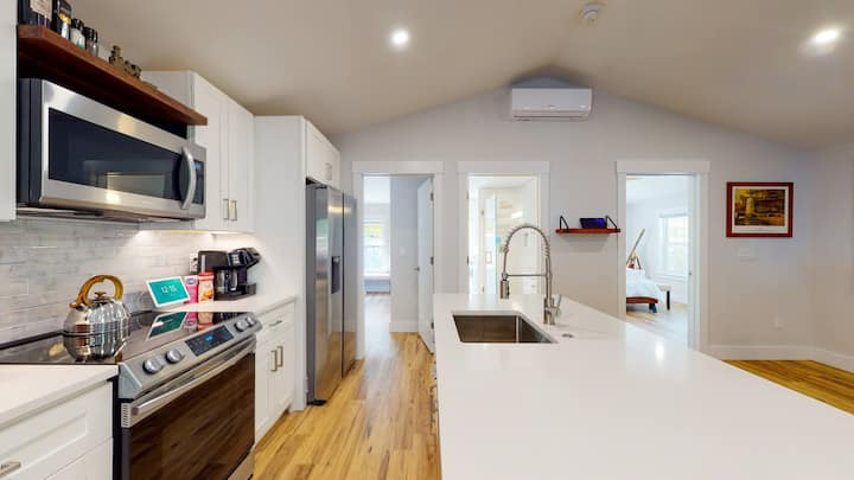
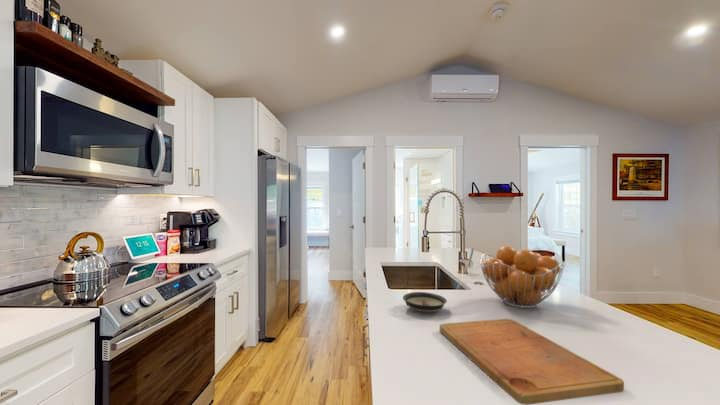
+ fruit basket (519, 275)
+ saucer (424, 303)
+ cutting board (514, 350)
